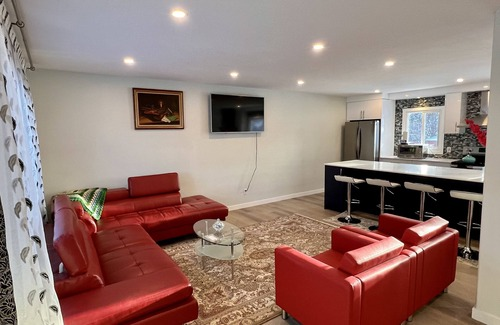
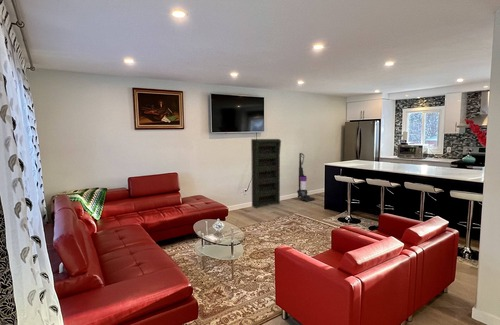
+ vacuum cleaner (304, 176)
+ cupboard (266, 172)
